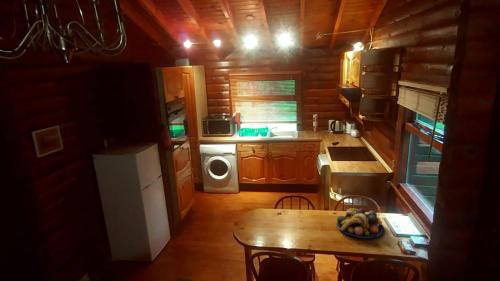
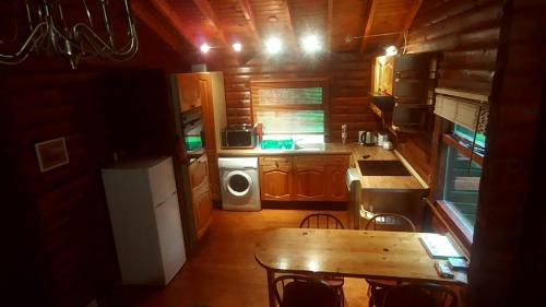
- fruit bowl (360, 219)
